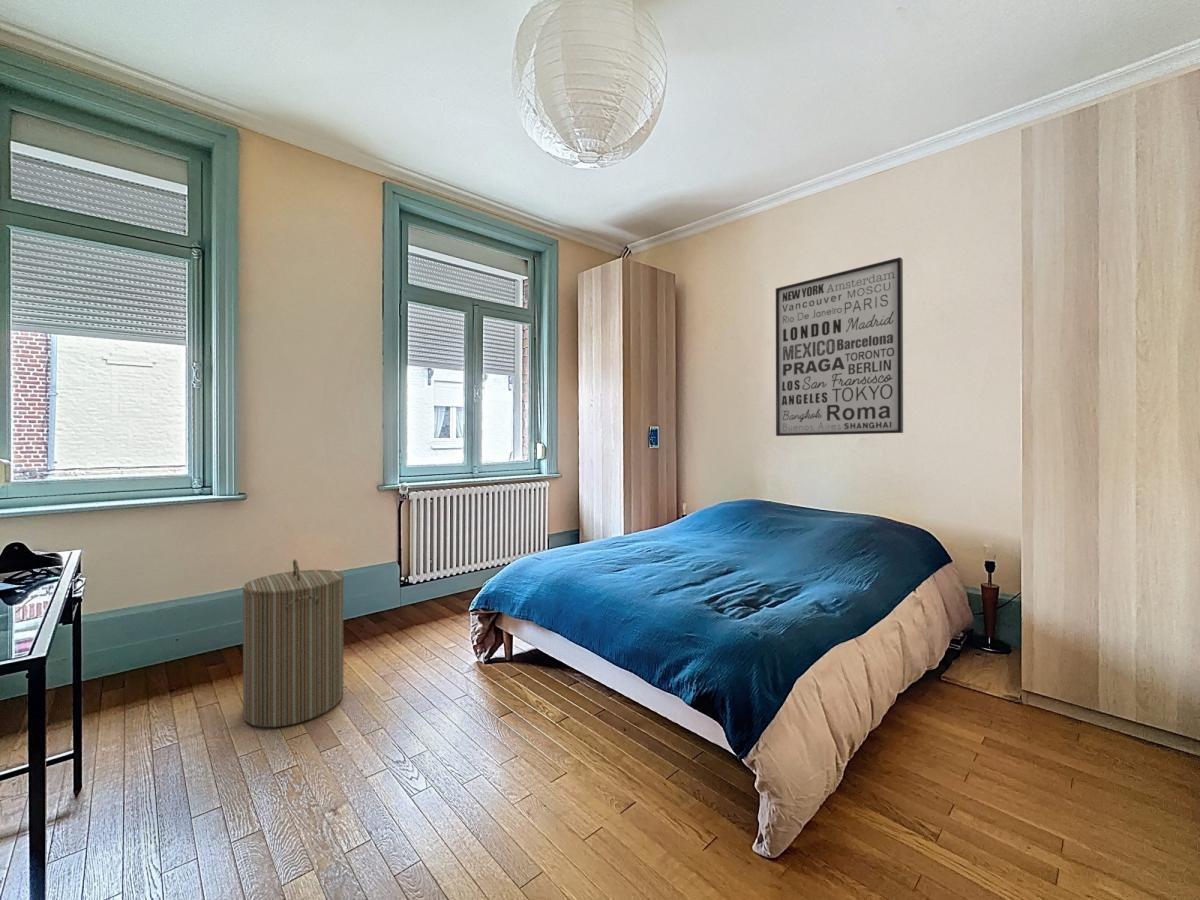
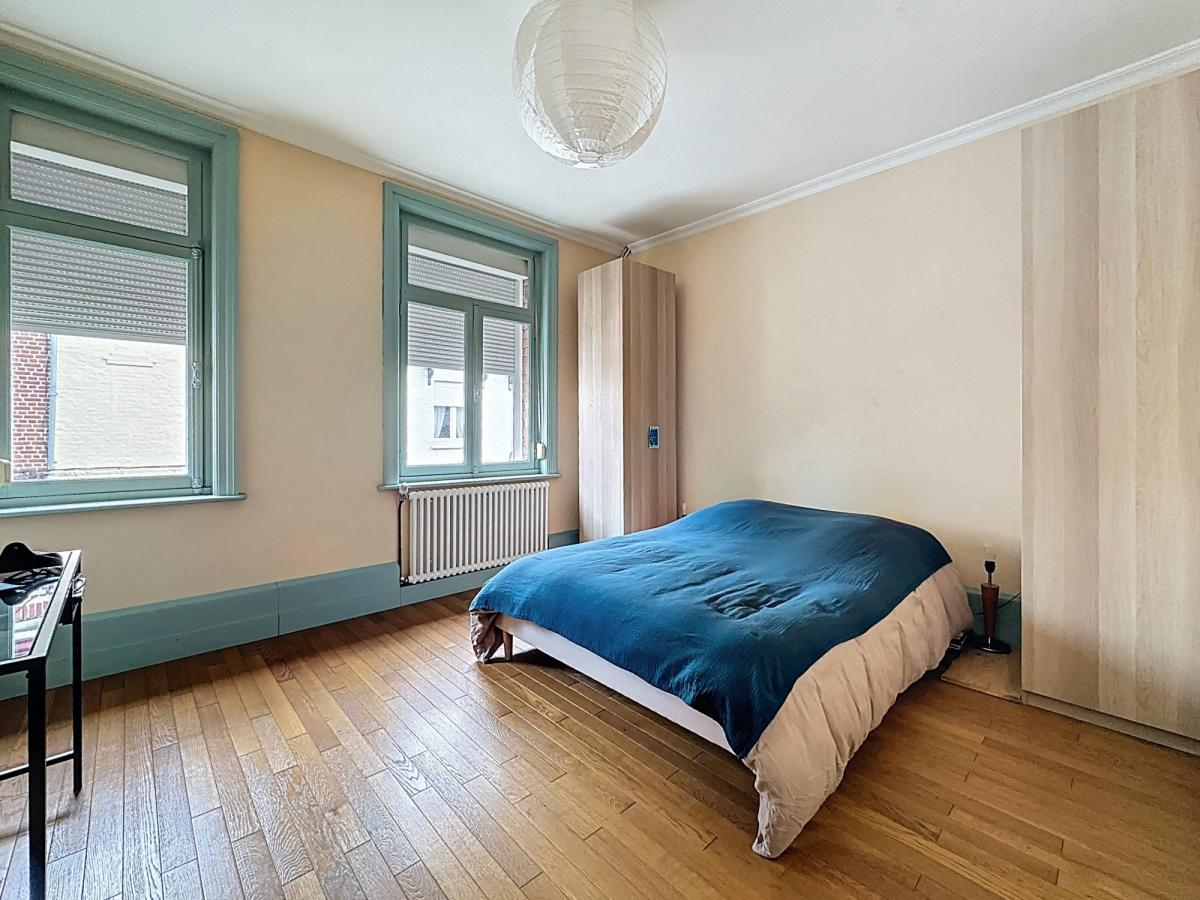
- wall art (834, 354)
- laundry hamper (295, 632)
